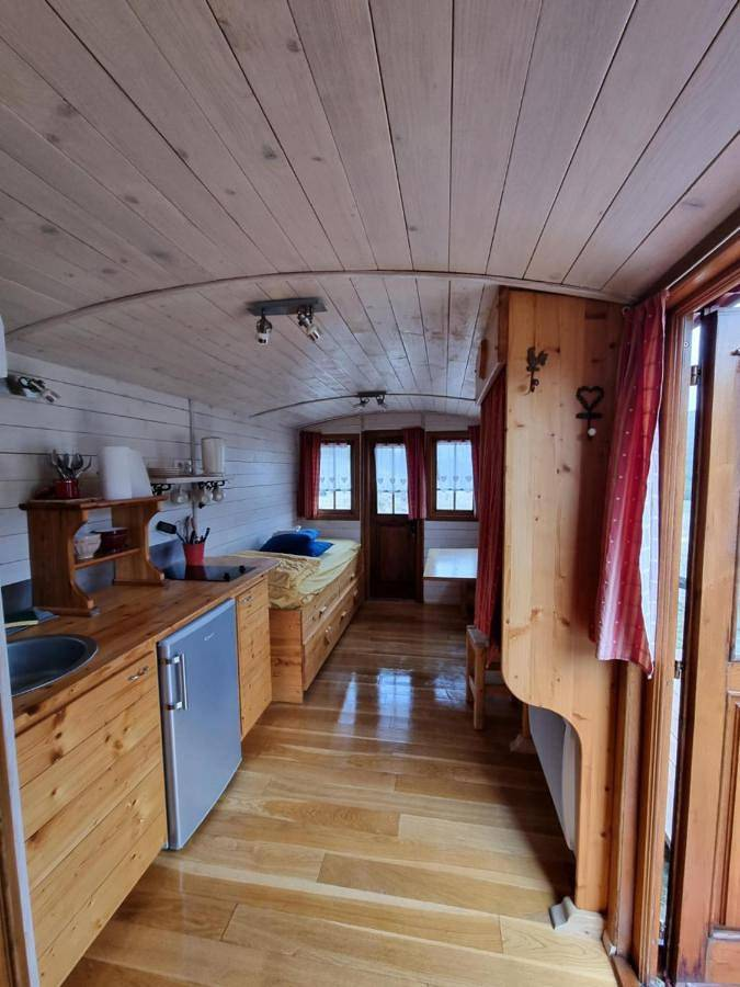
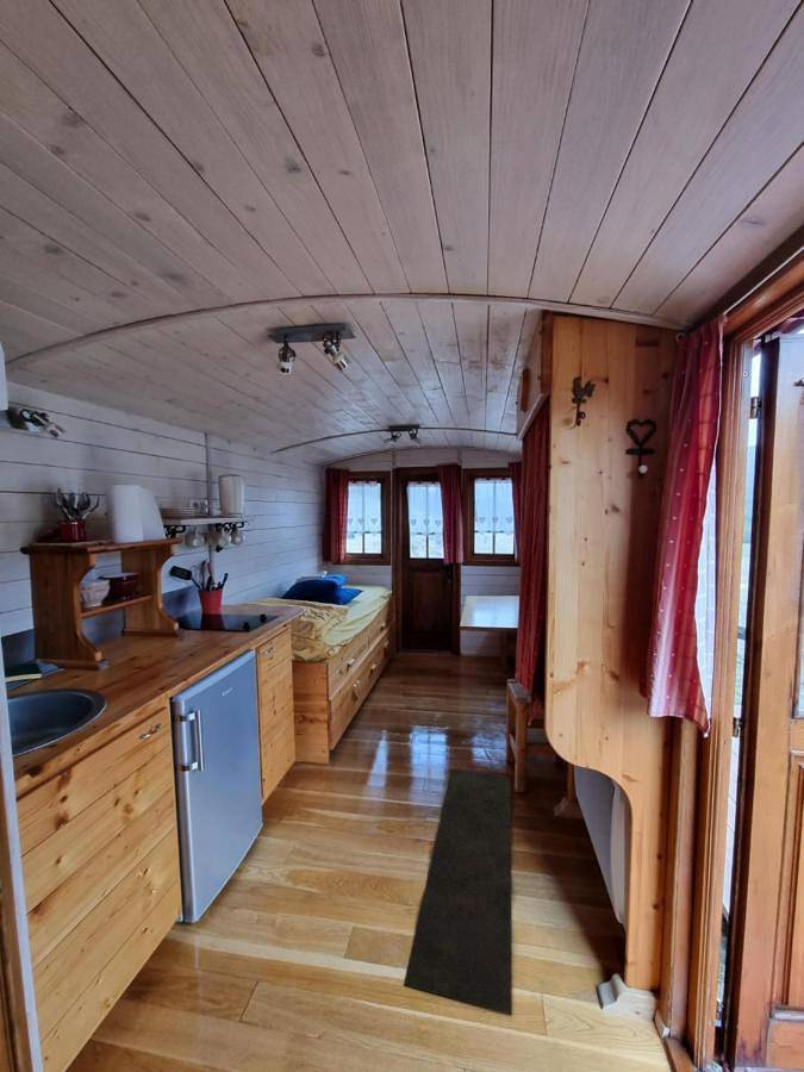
+ rug (472, 848)
